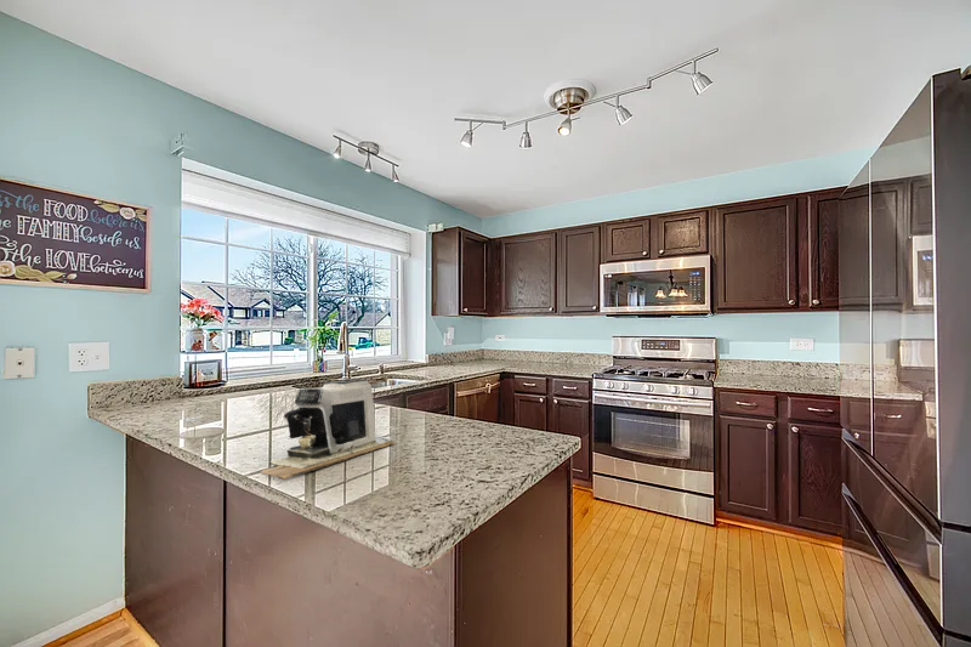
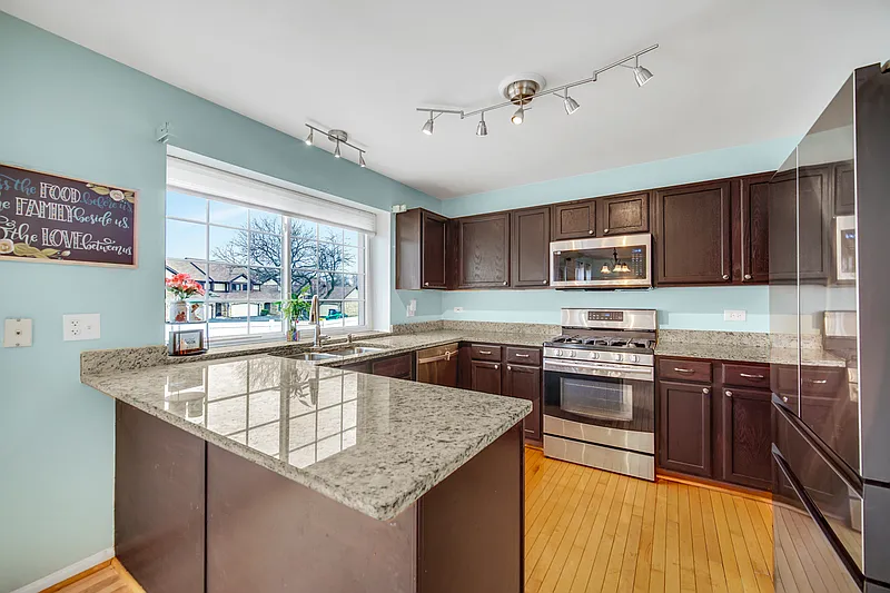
- coffee maker (336, 418)
